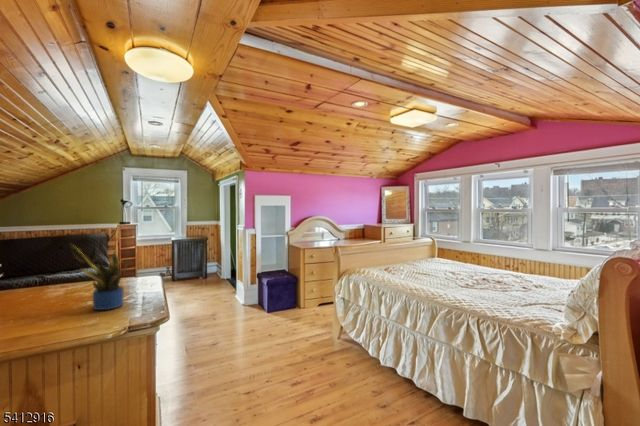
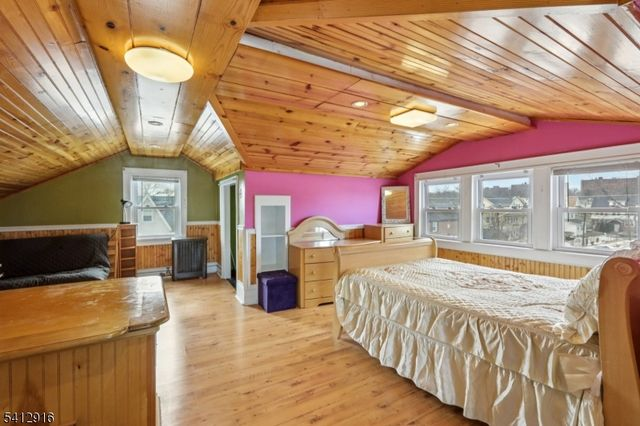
- potted plant (101, 275)
